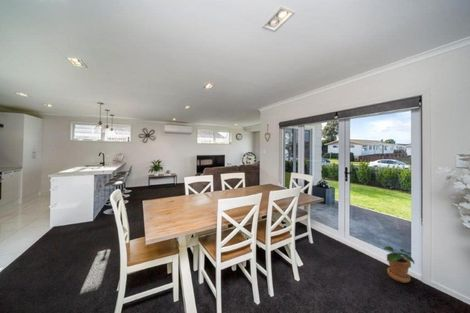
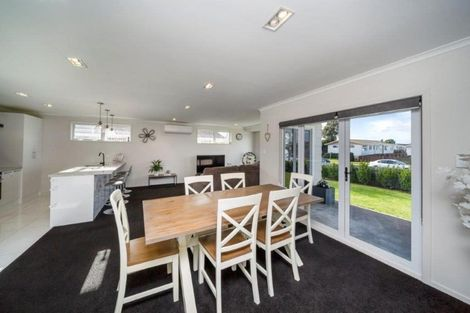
- potted plant (395, 263)
